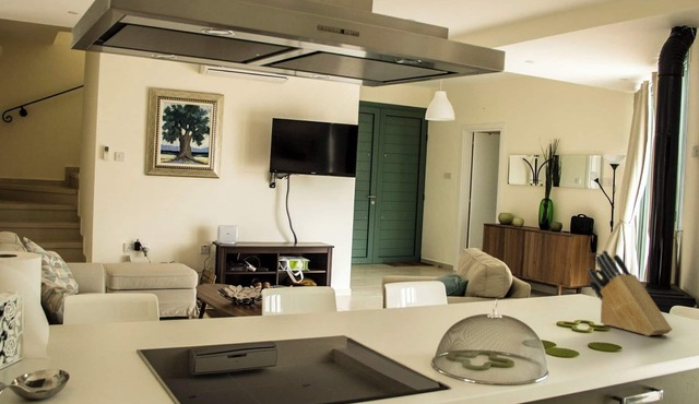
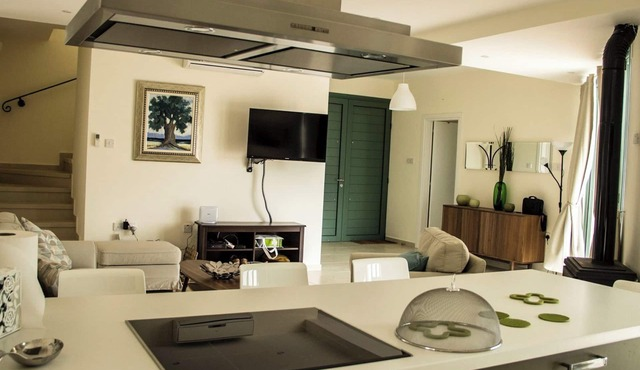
- knife block (627, 290)
